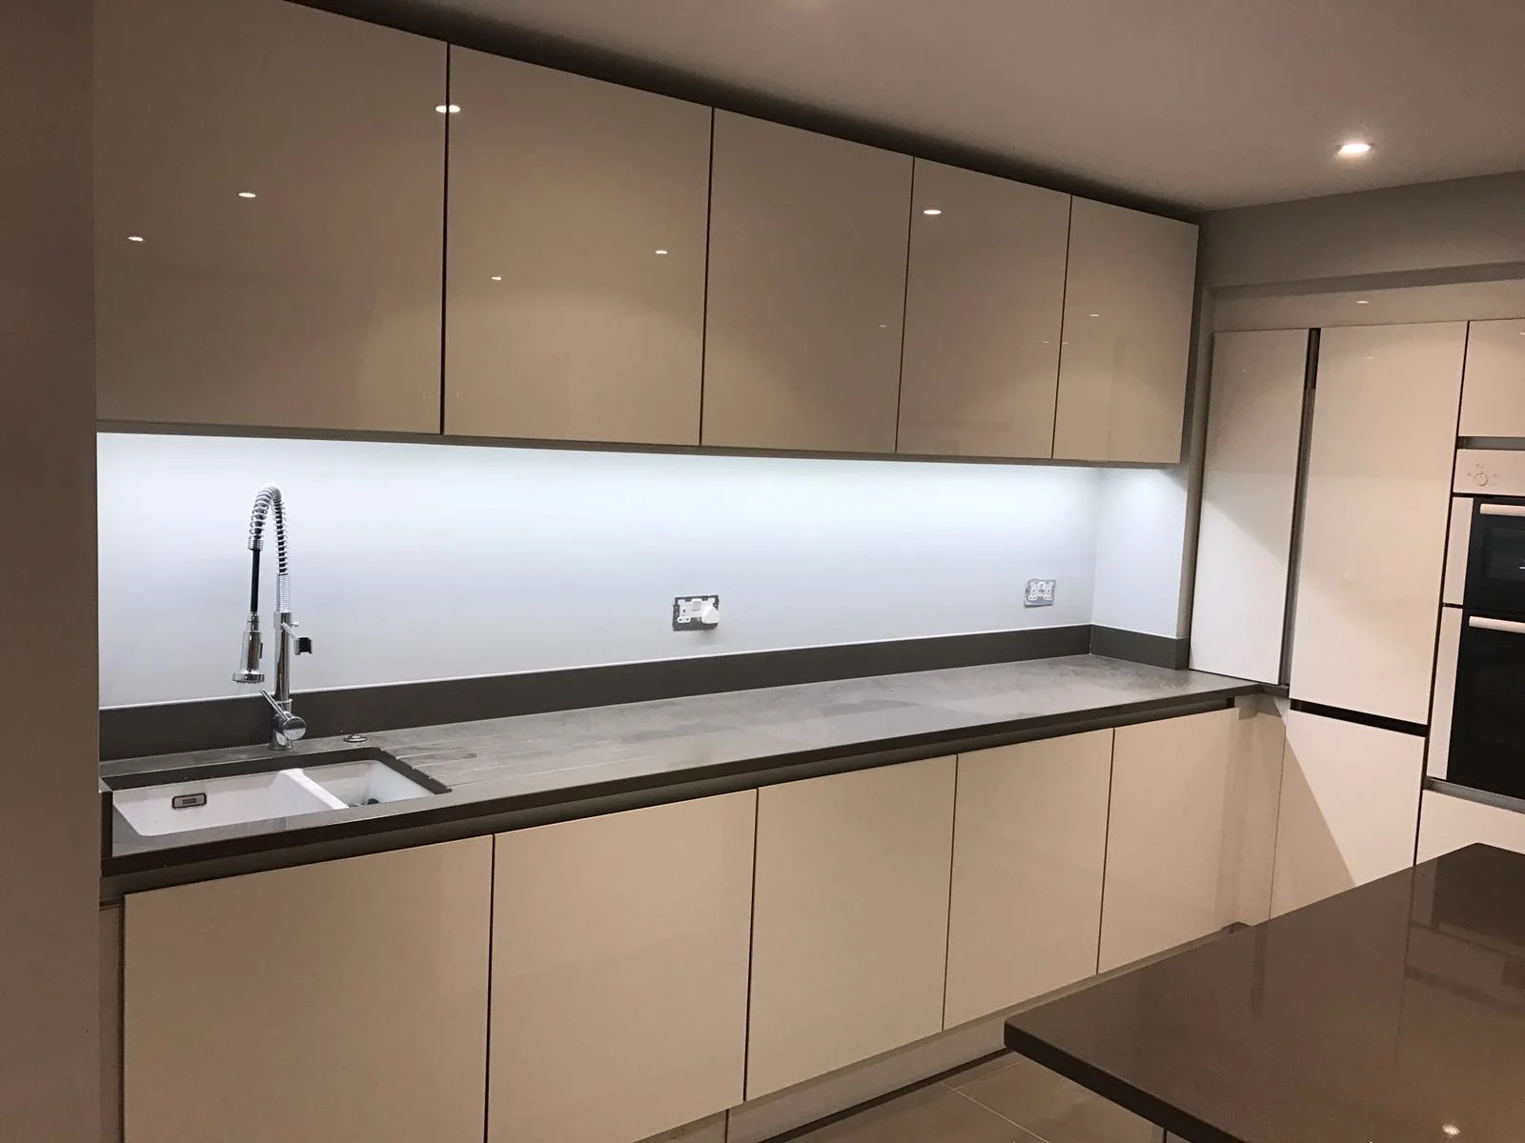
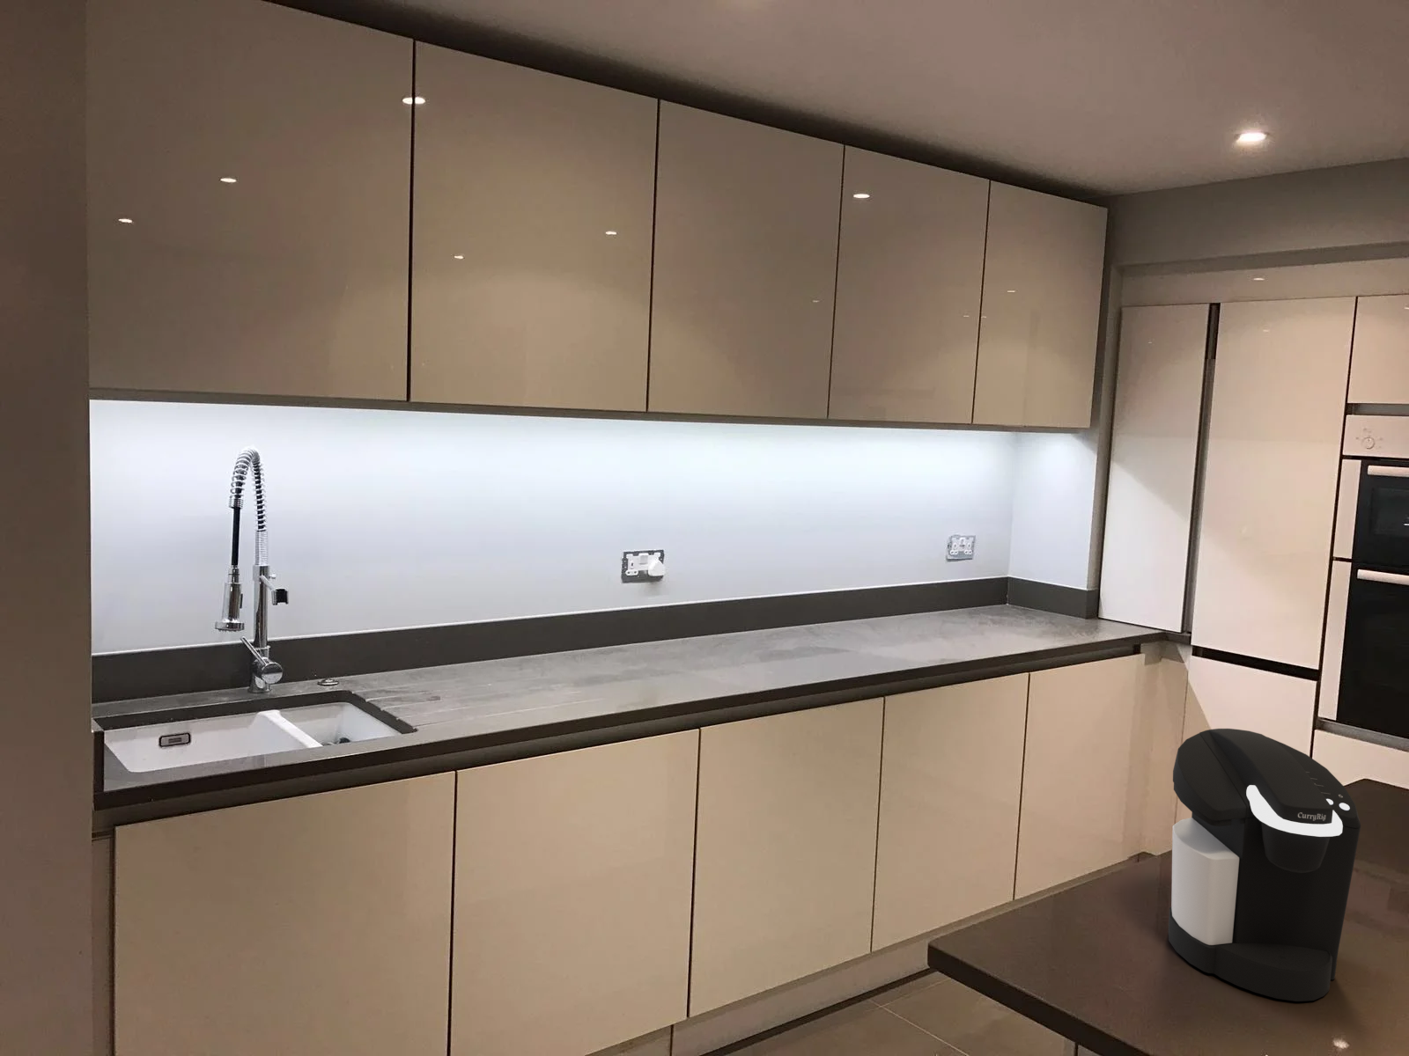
+ coffee maker (1261, 854)
